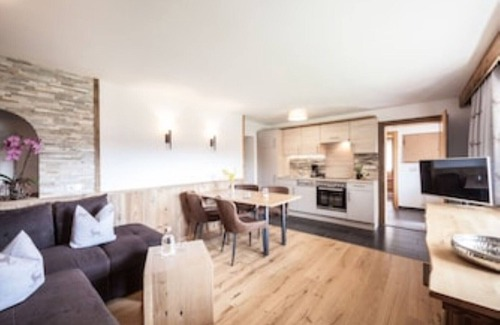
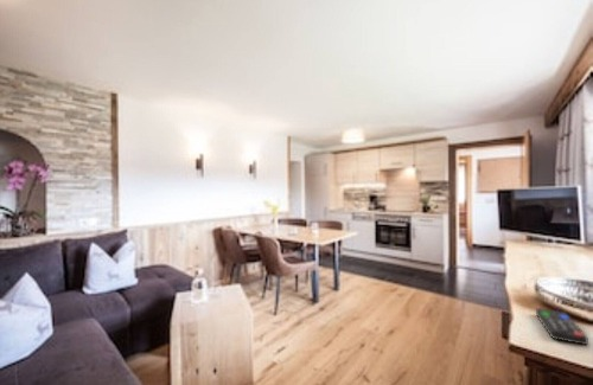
+ remote control (559, 323)
